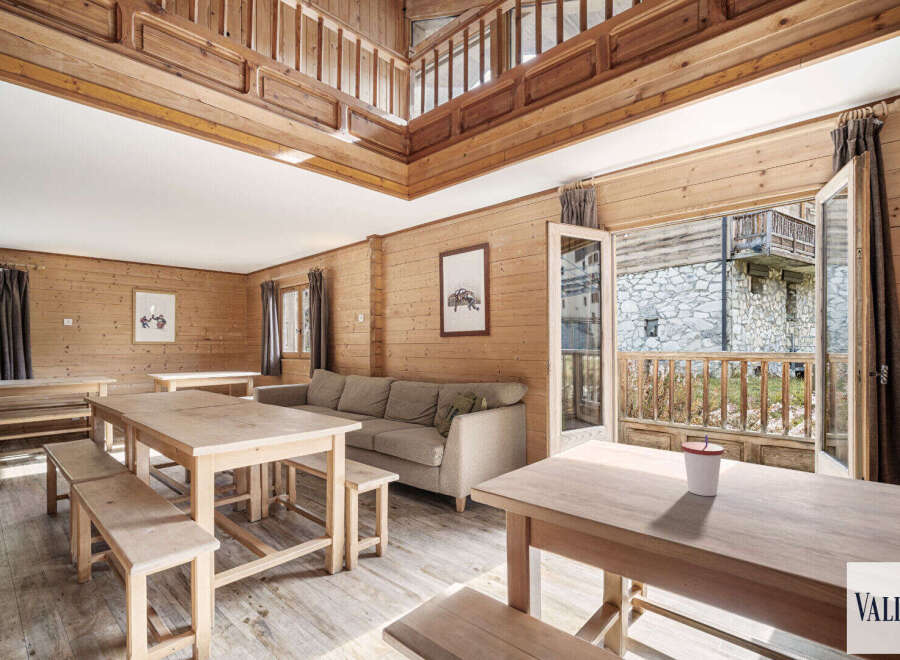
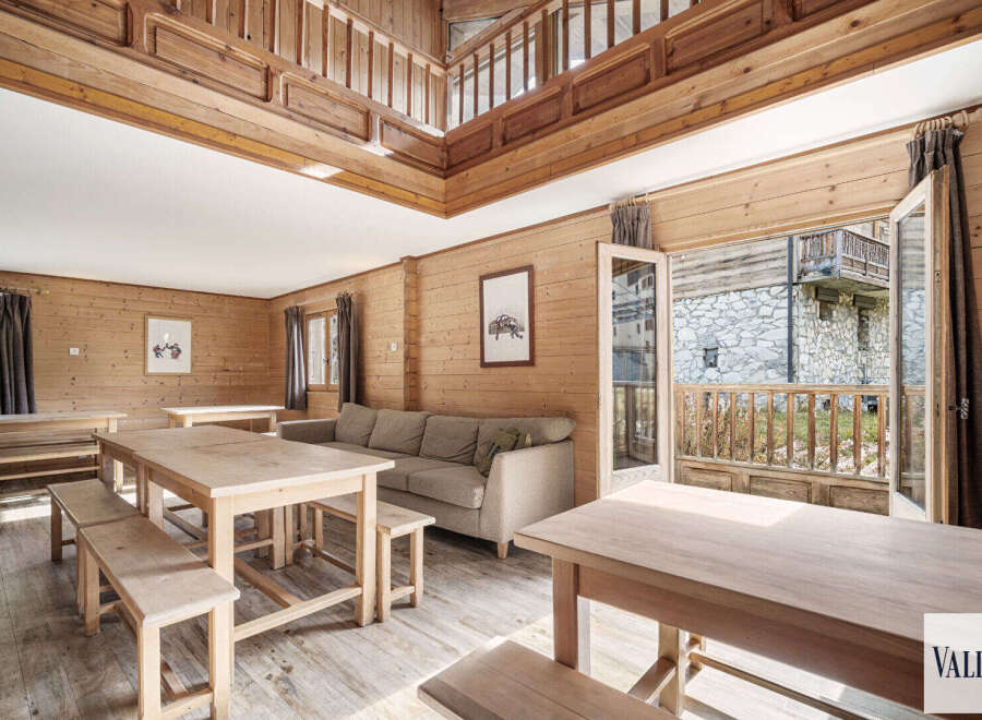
- cup (702, 463)
